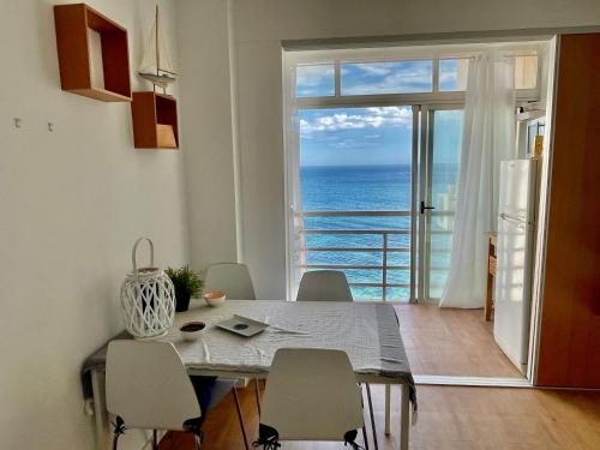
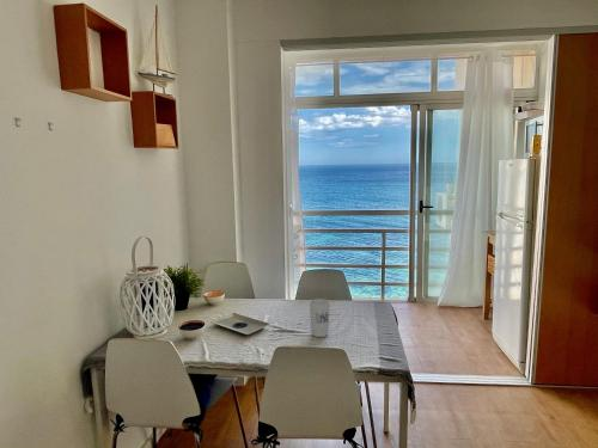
+ cup (319, 318)
